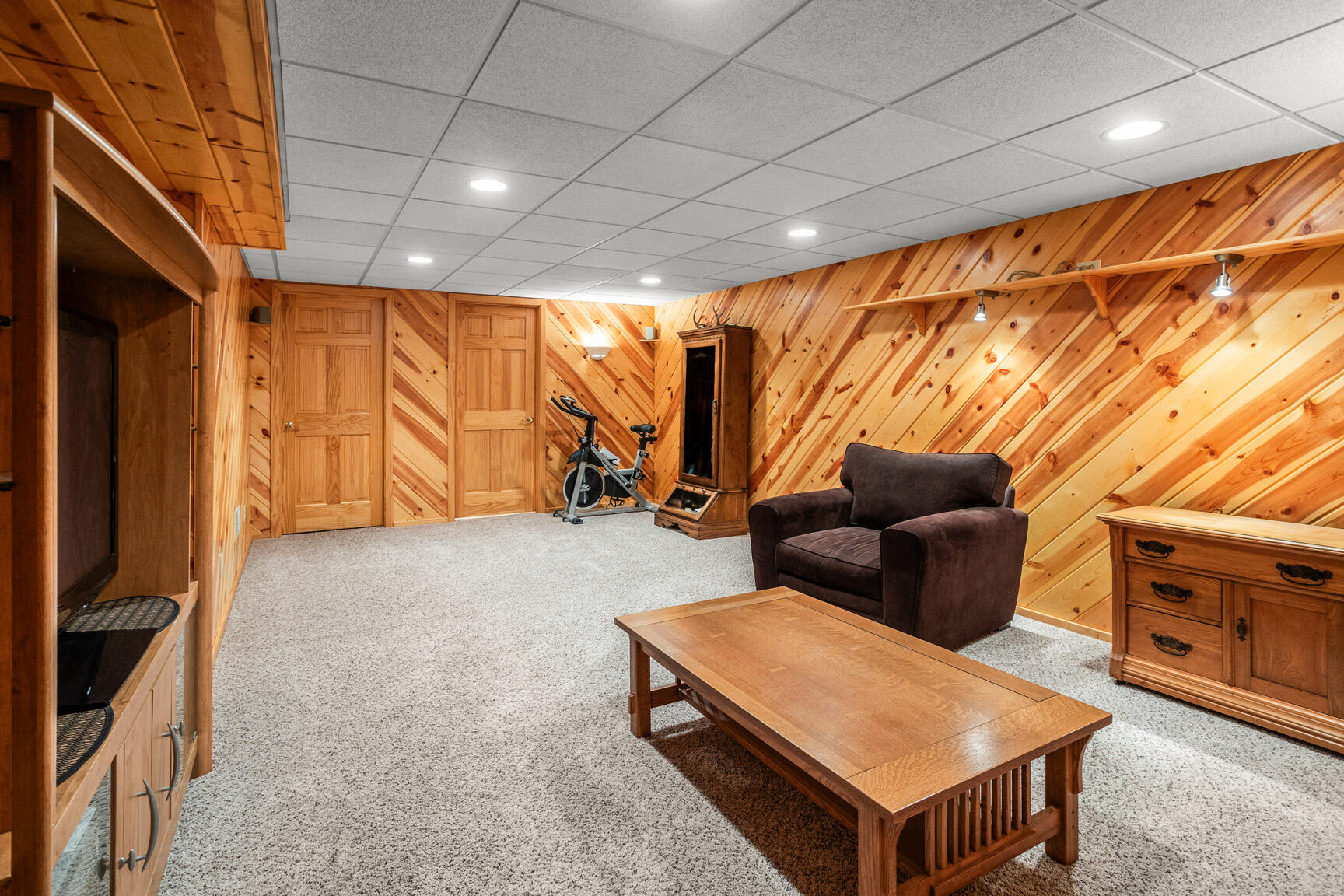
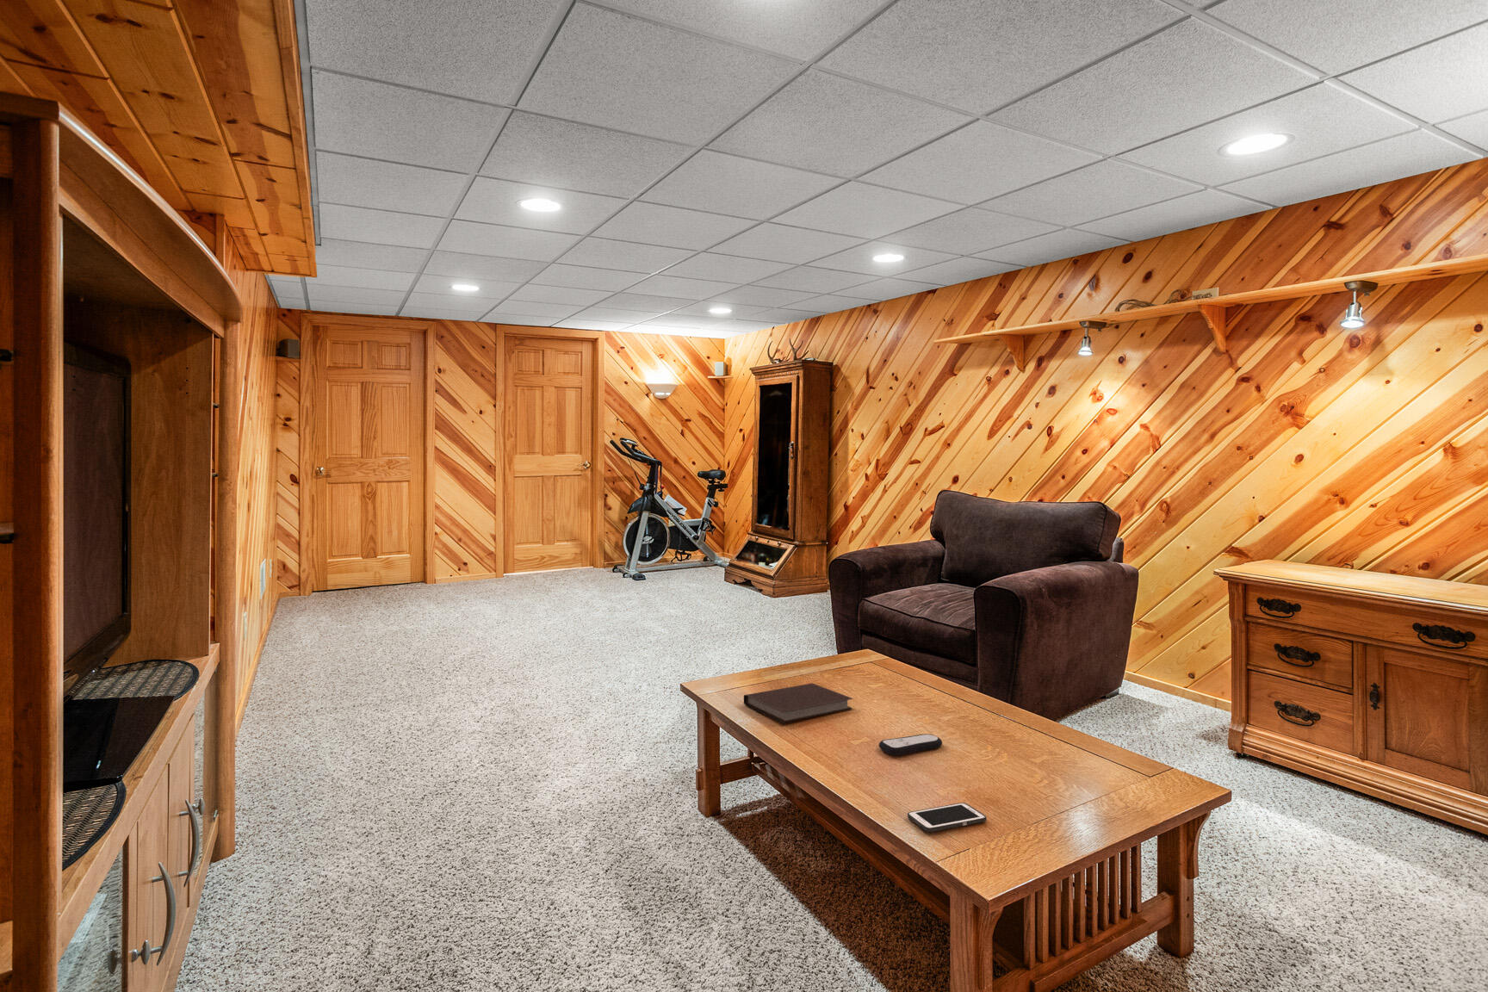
+ remote control (911, 743)
+ notebook (797, 701)
+ cell phone (947, 816)
